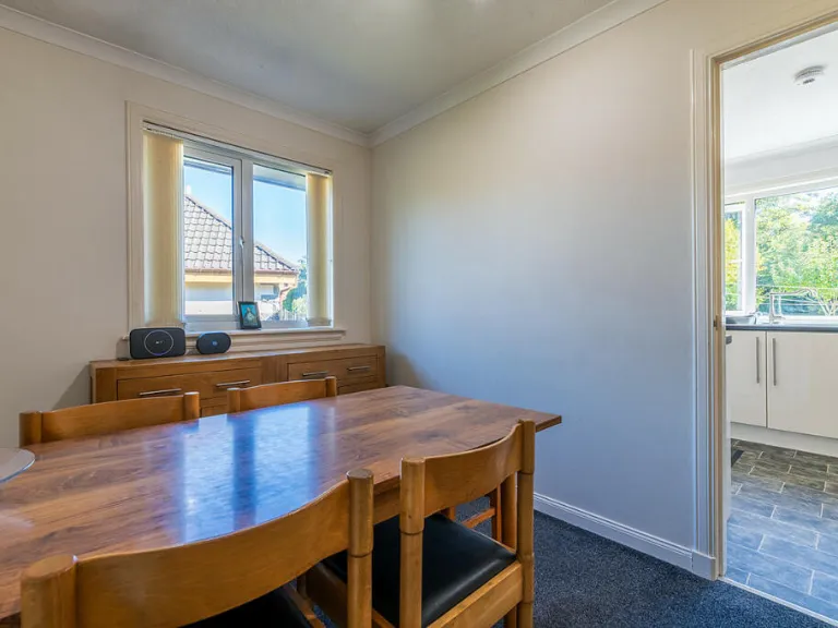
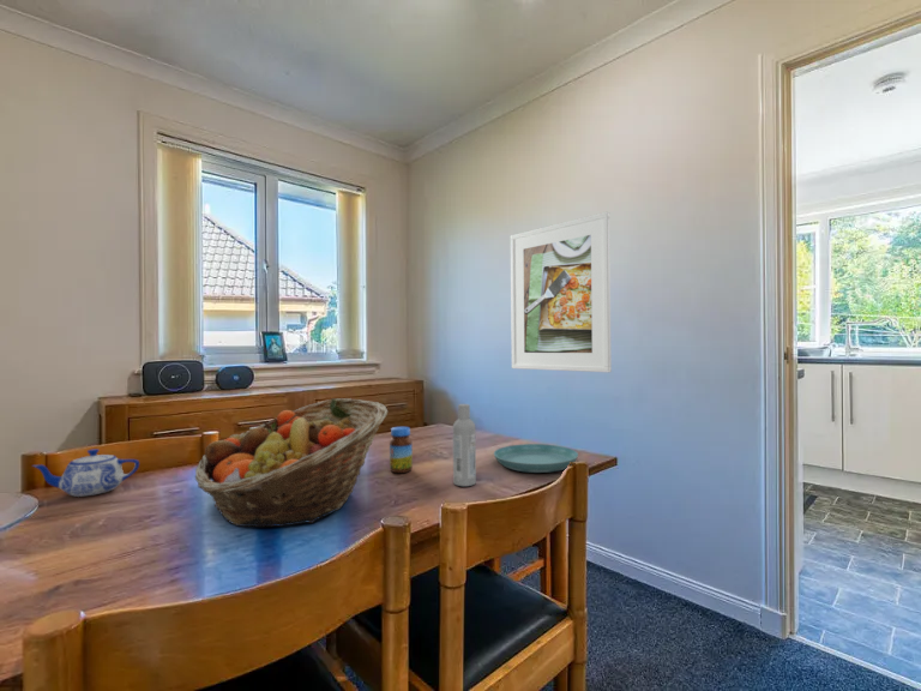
+ fruit basket (295, 452)
+ teapot (88, 470)
+ saucer (535, 457)
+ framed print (555, 298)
+ jar (401, 449)
+ bottle (464, 444)
